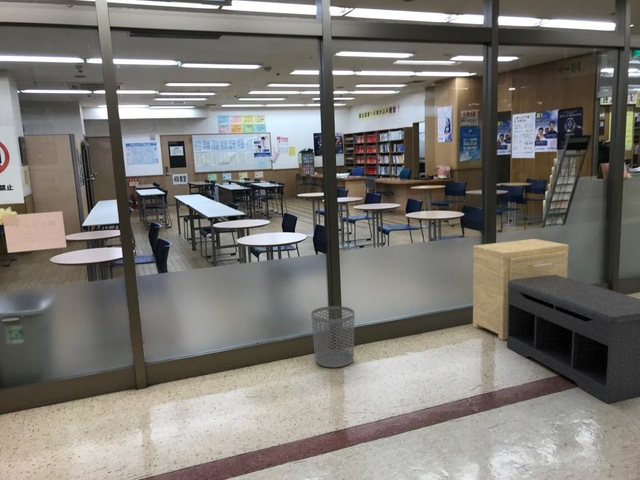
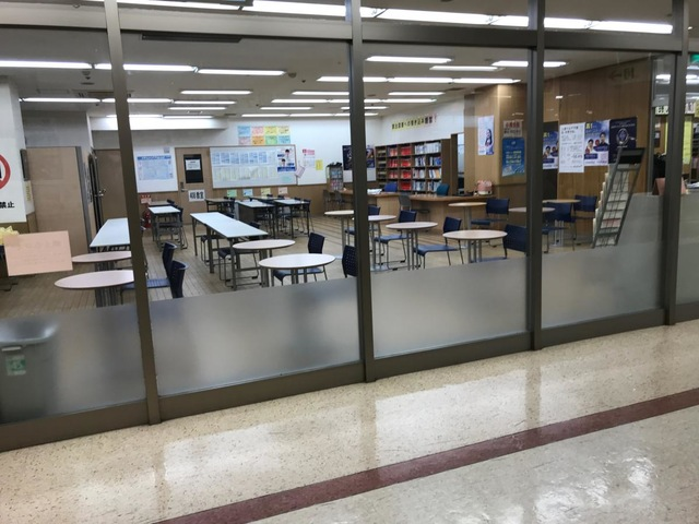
- waste bin (333, 336)
- side table (519, 278)
- bench (578, 329)
